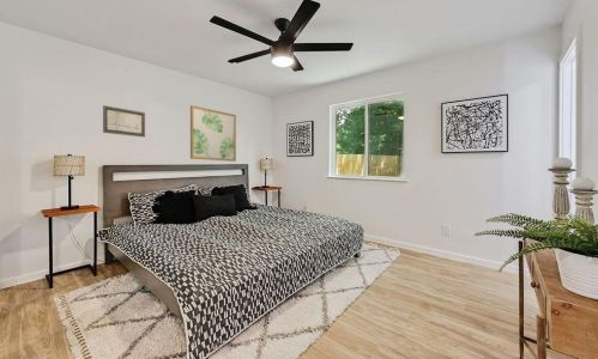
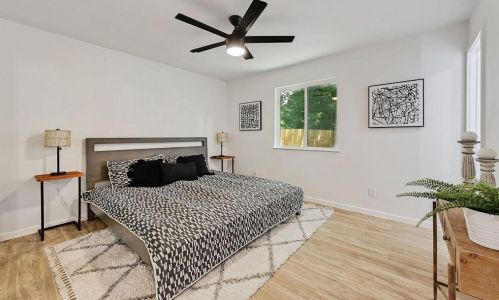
- wall art (215, 135)
- wall art (125, 122)
